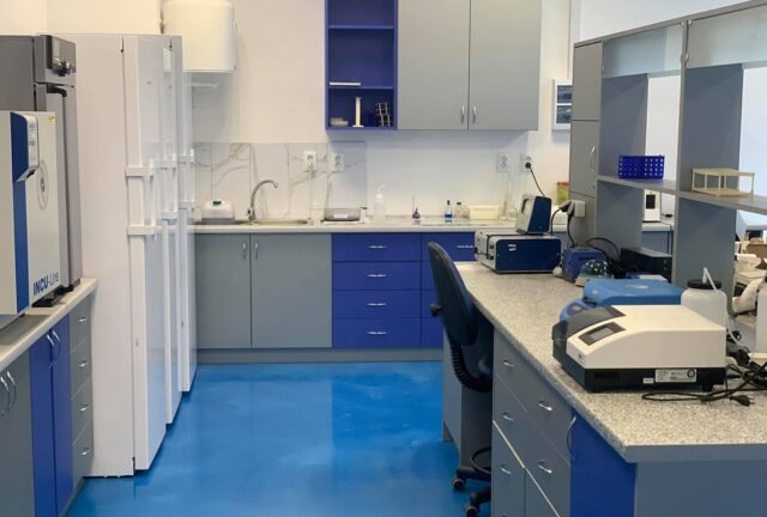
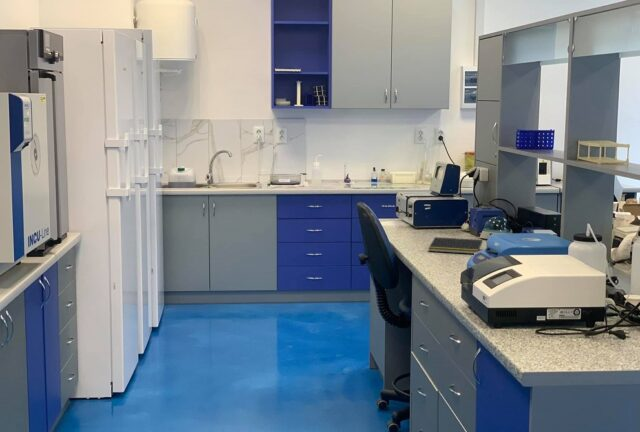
+ notepad (455, 245)
